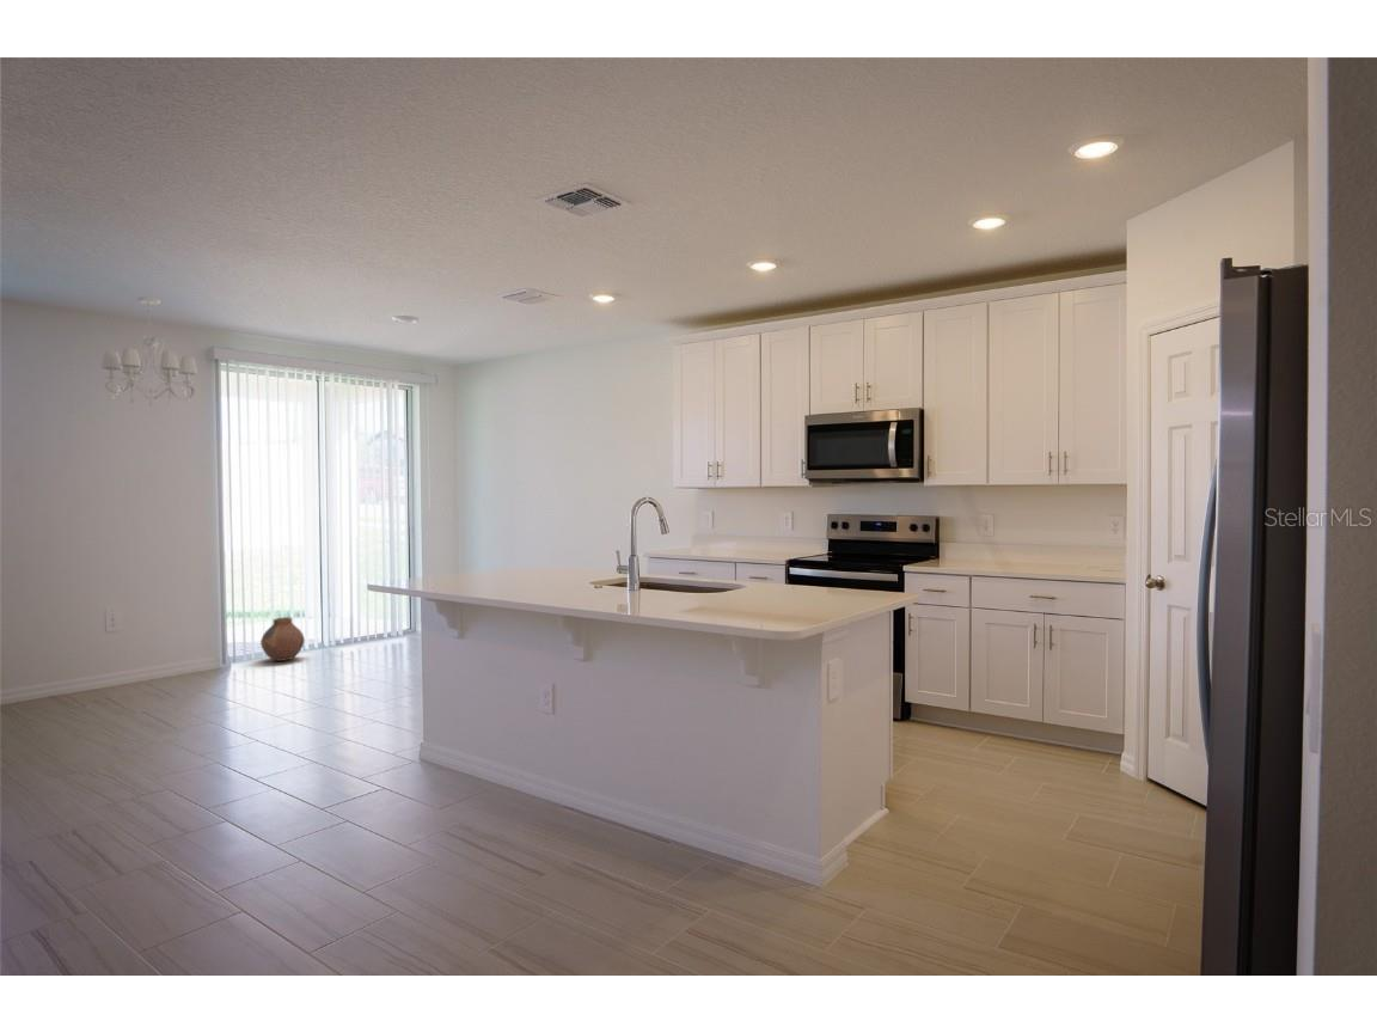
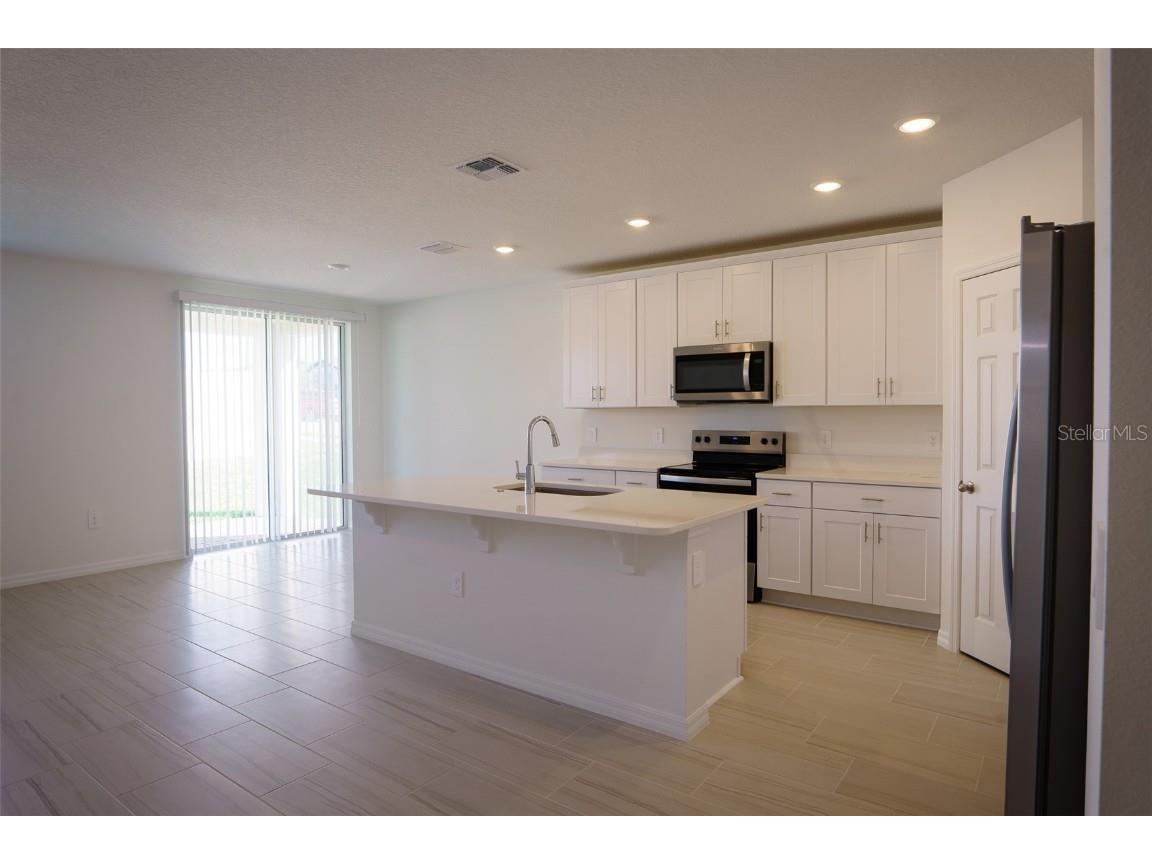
- chandelier (149, 353)
- vase (282, 638)
